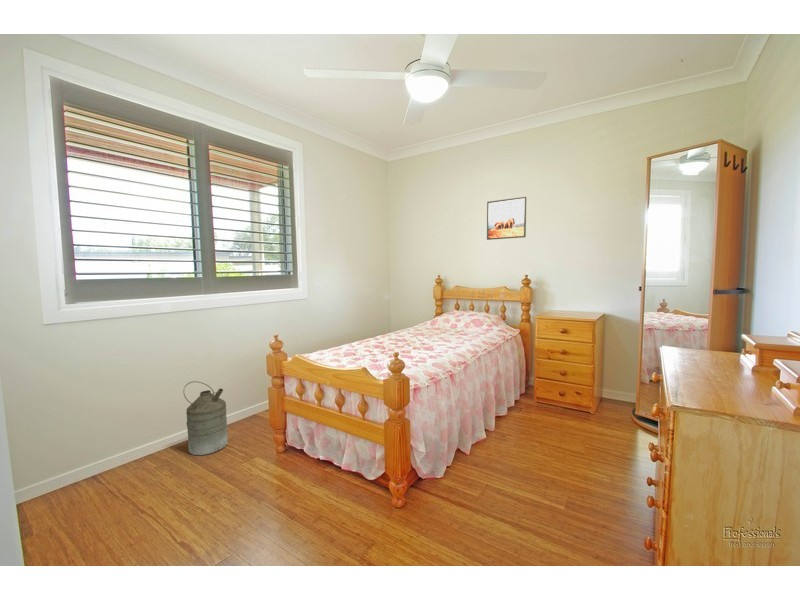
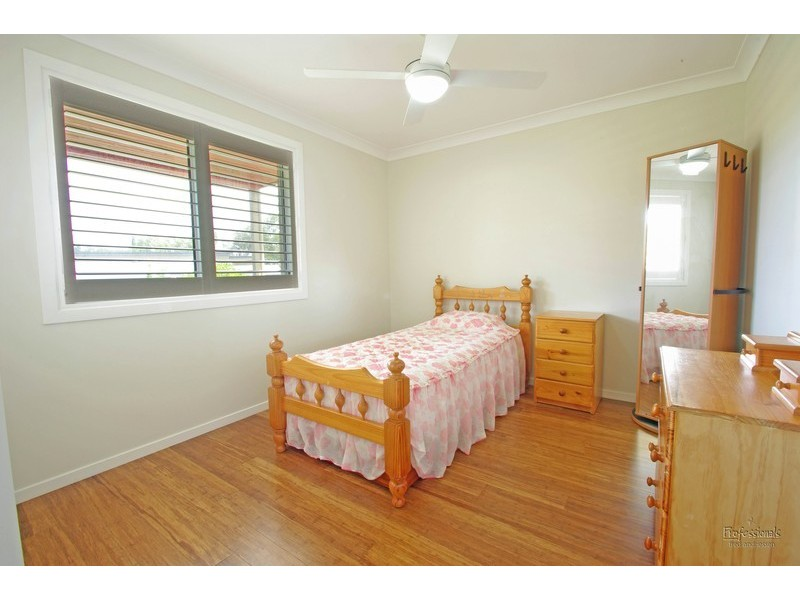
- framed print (505, 219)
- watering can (205, 414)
